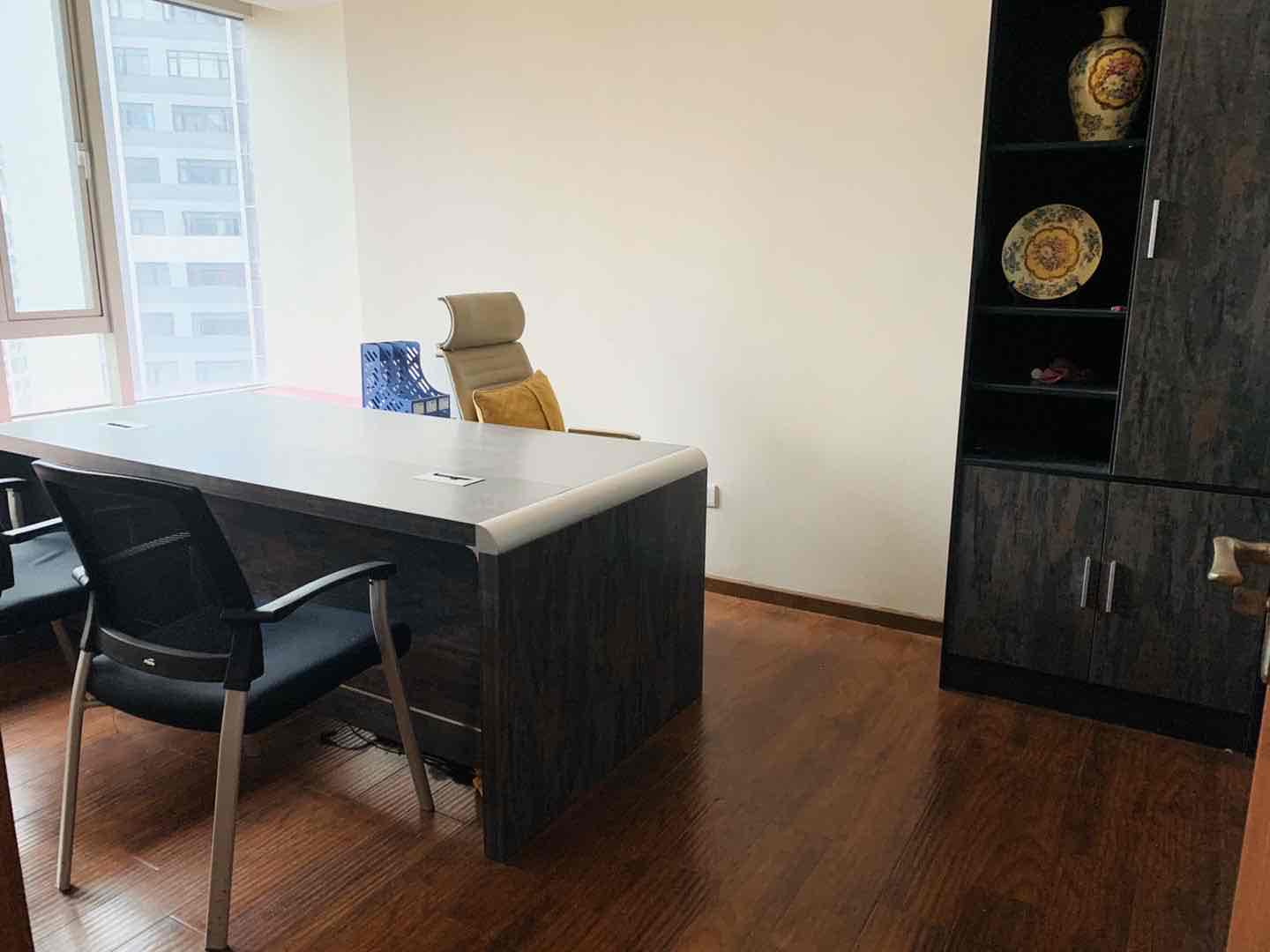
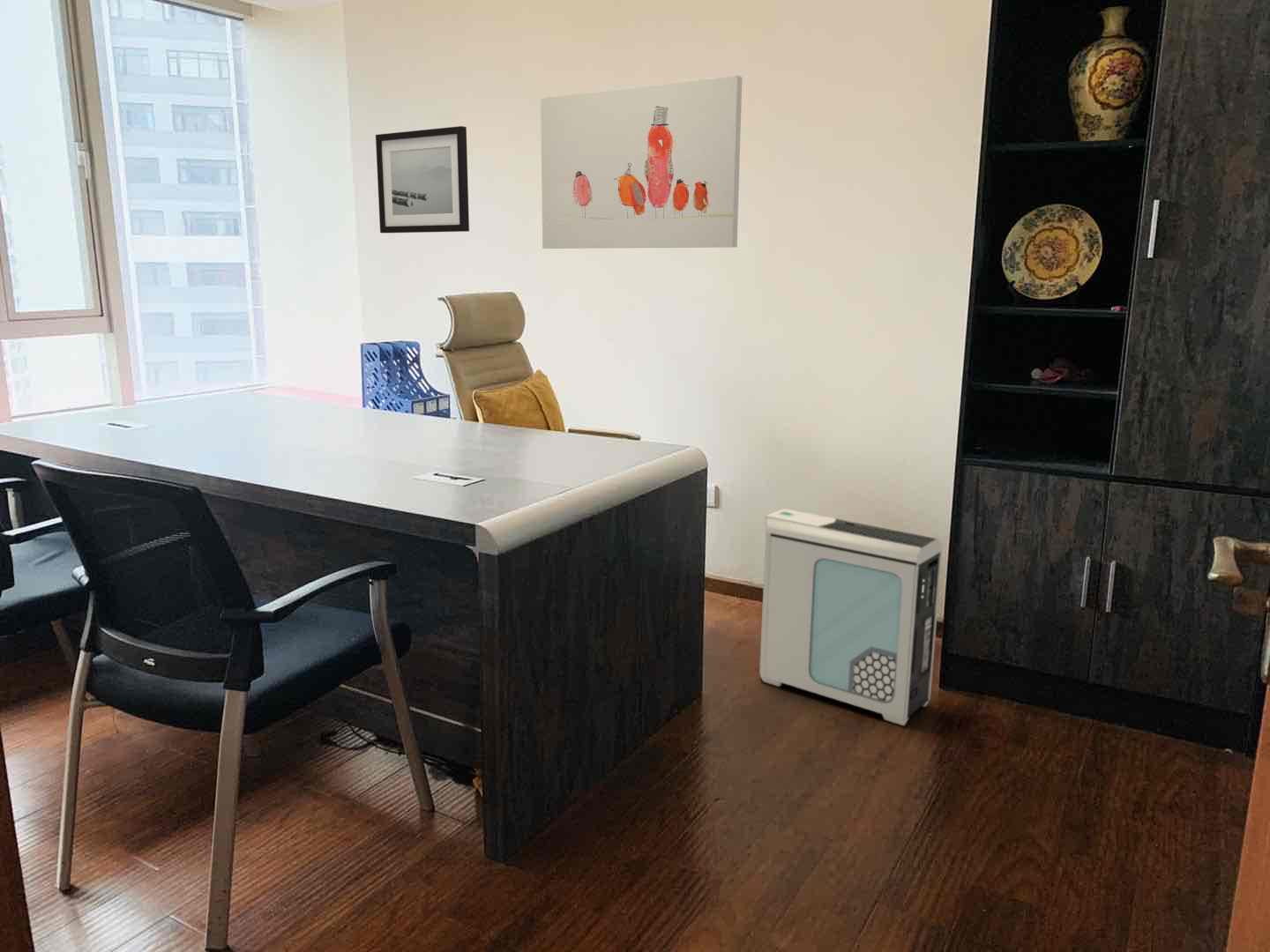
+ air purifier (848, 611)
+ wall art (634, 169)
+ wall art (421, 182)
